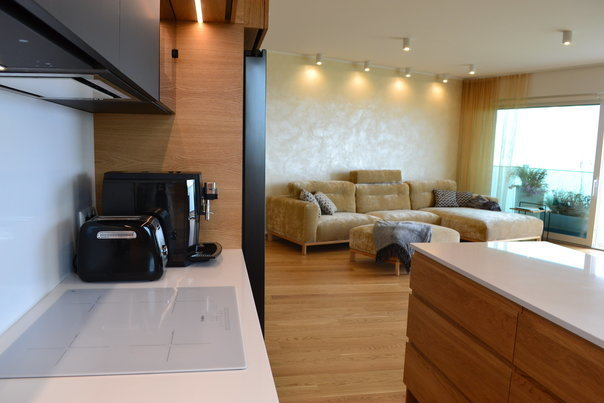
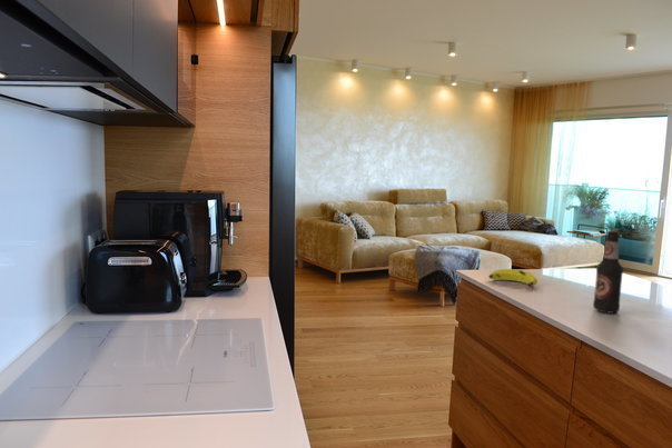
+ bottle (609, 271)
+ banana (512, 277)
